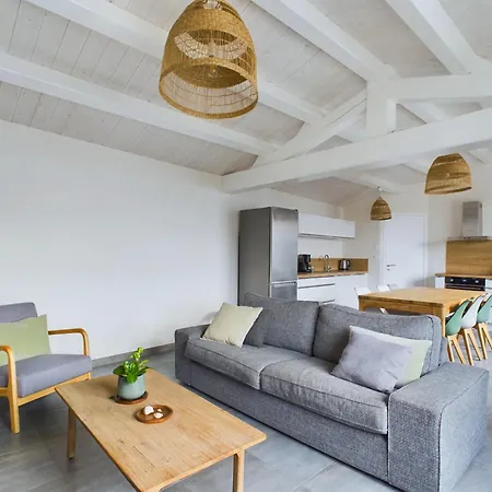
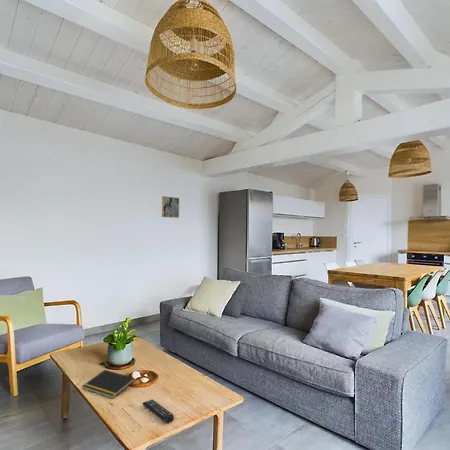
+ notepad (108, 383)
+ wall art (170, 207)
+ remote control (157, 410)
